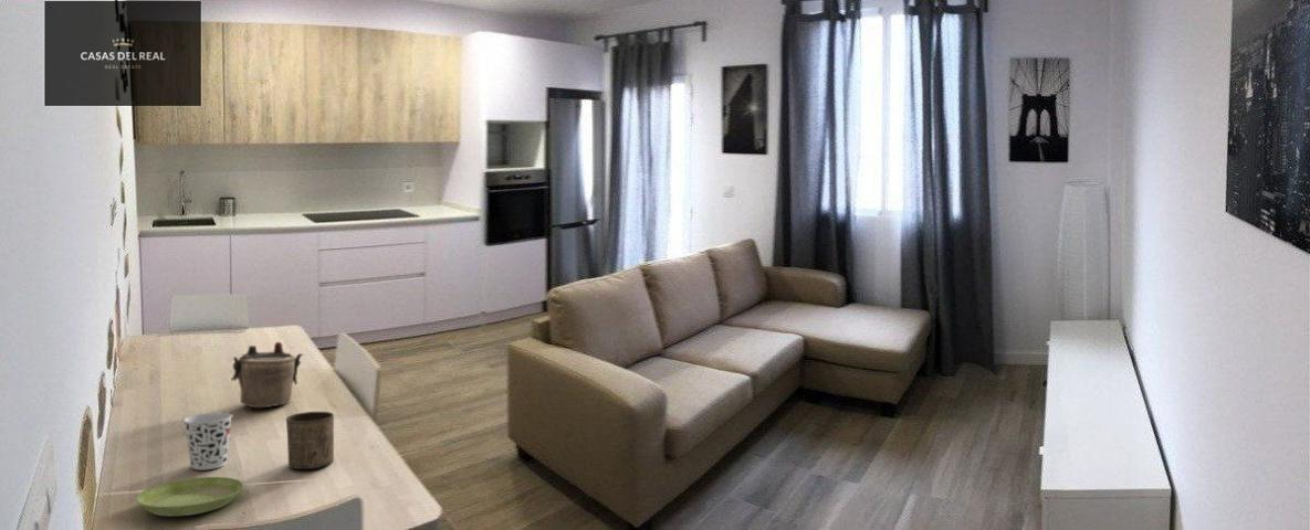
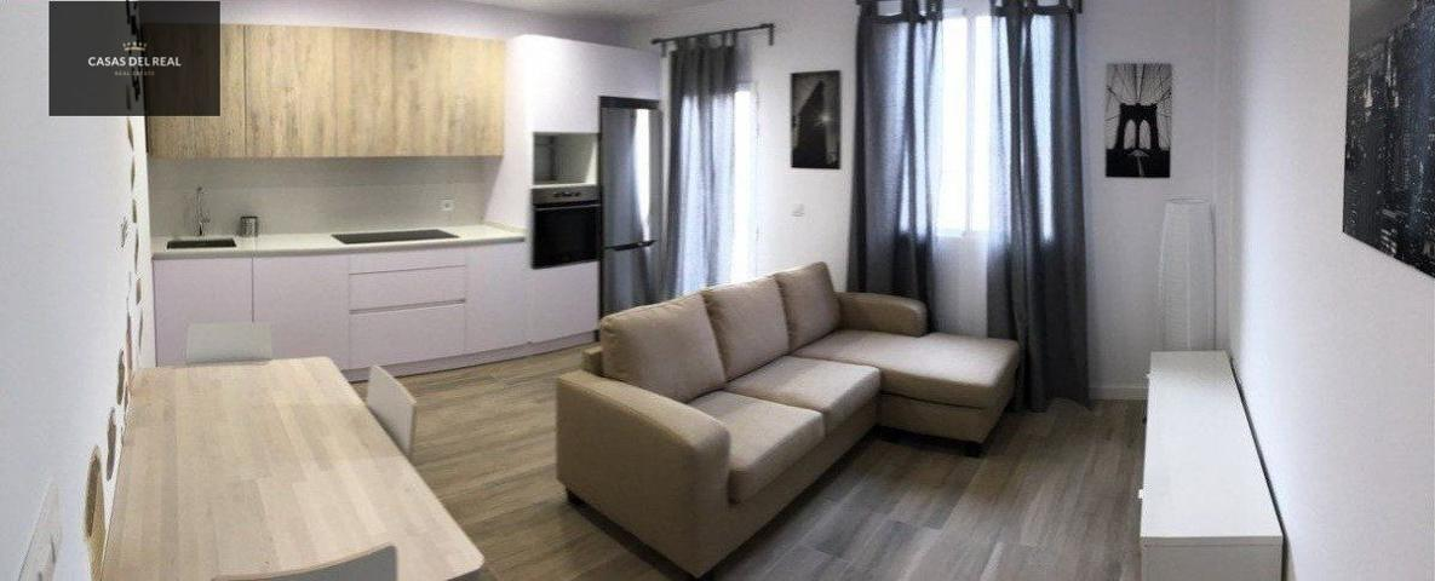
- saucer (191, 497)
- cup (208, 441)
- cup (311, 439)
- teapot (268, 373)
